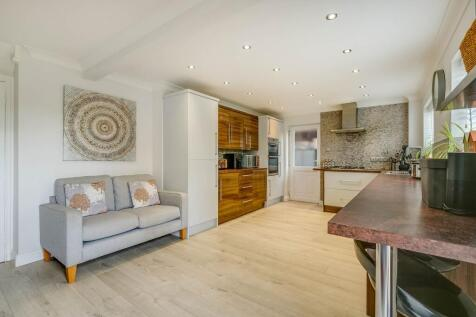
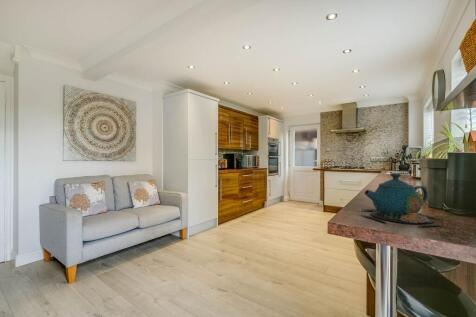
+ teapot (399, 195)
